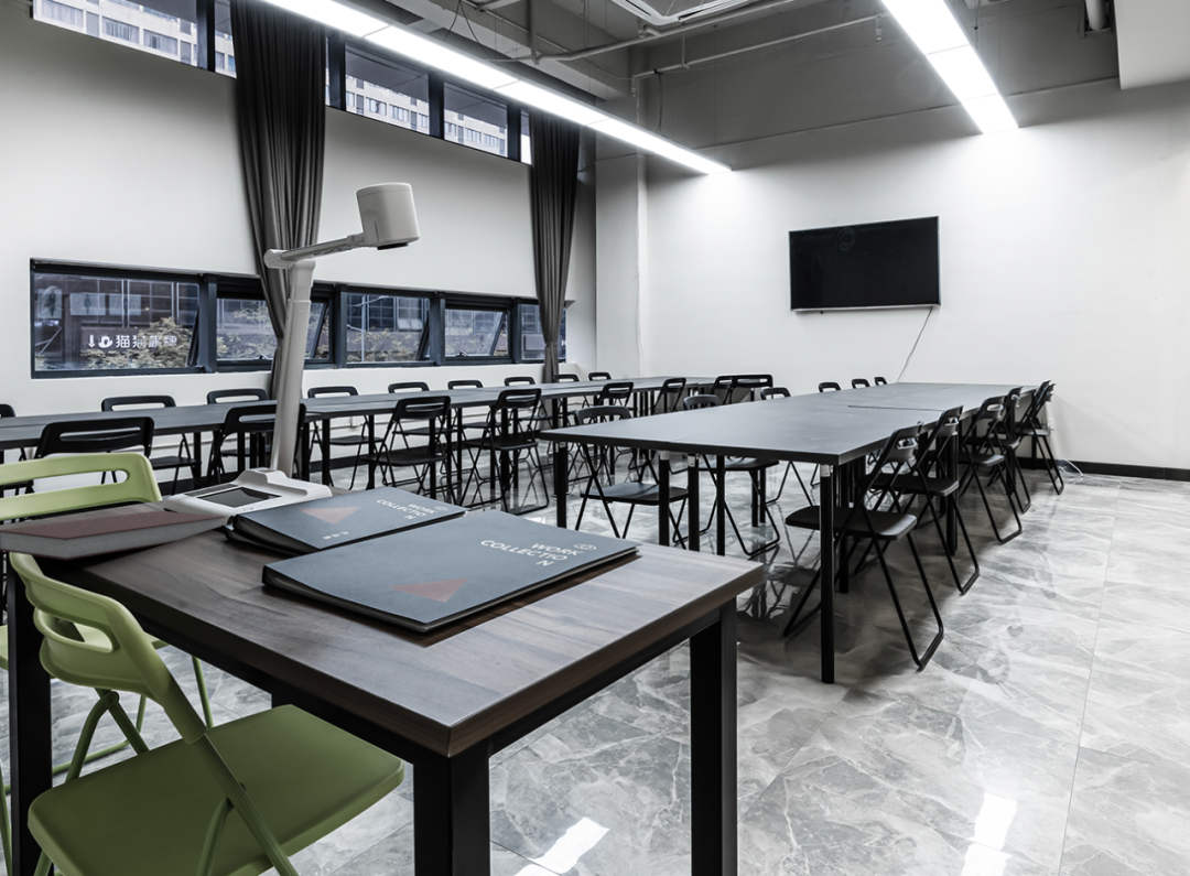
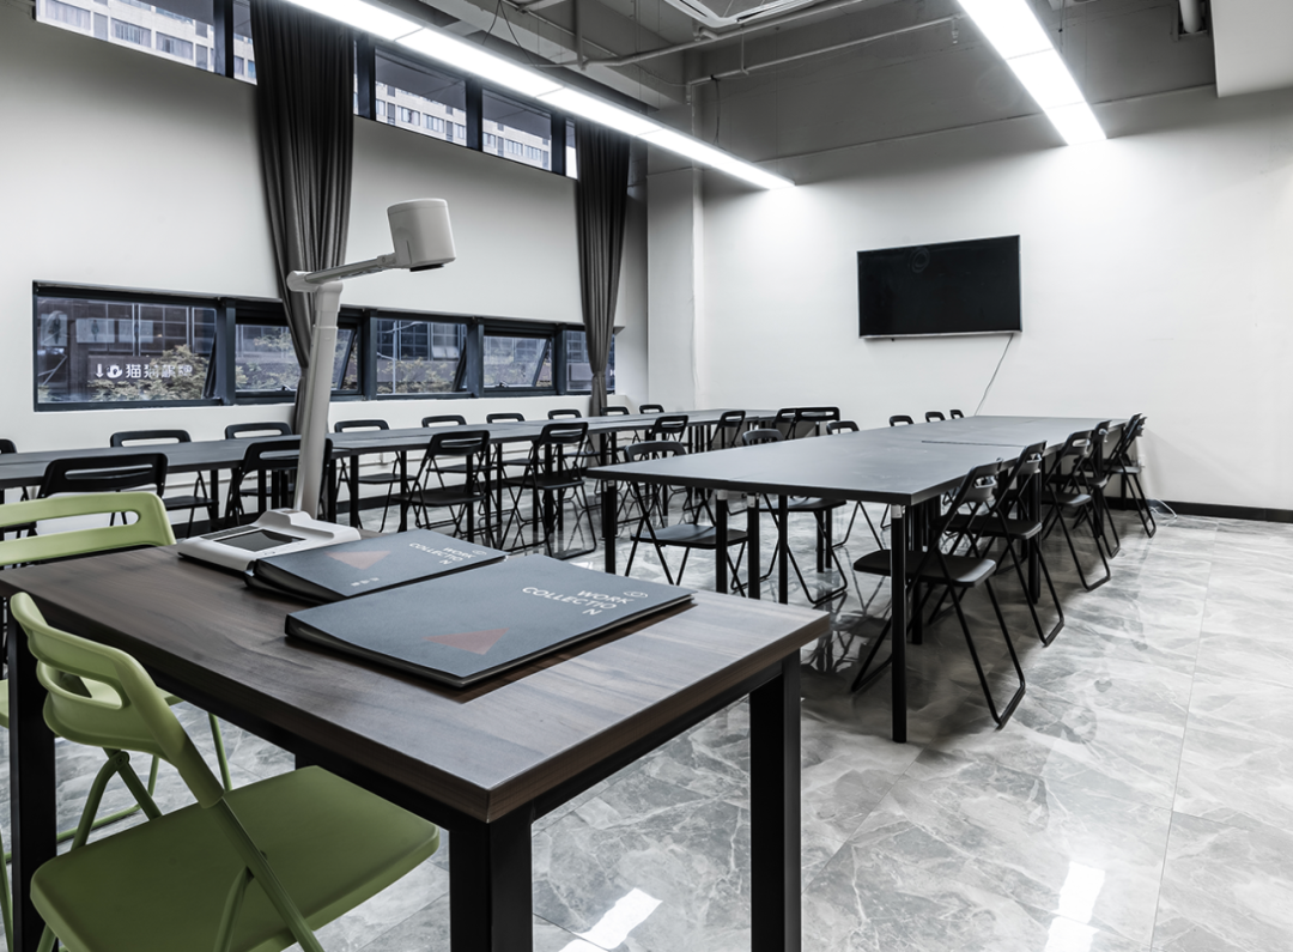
- notebook (117, 532)
